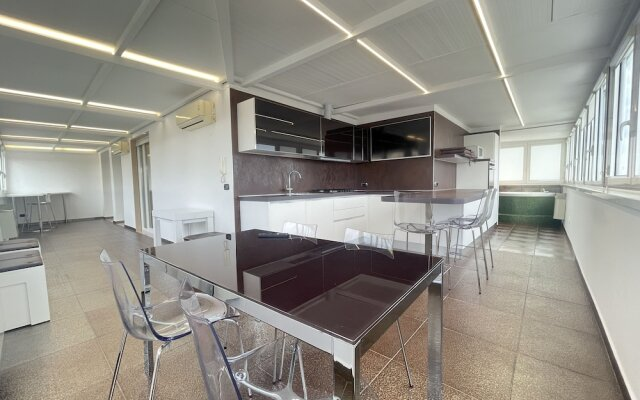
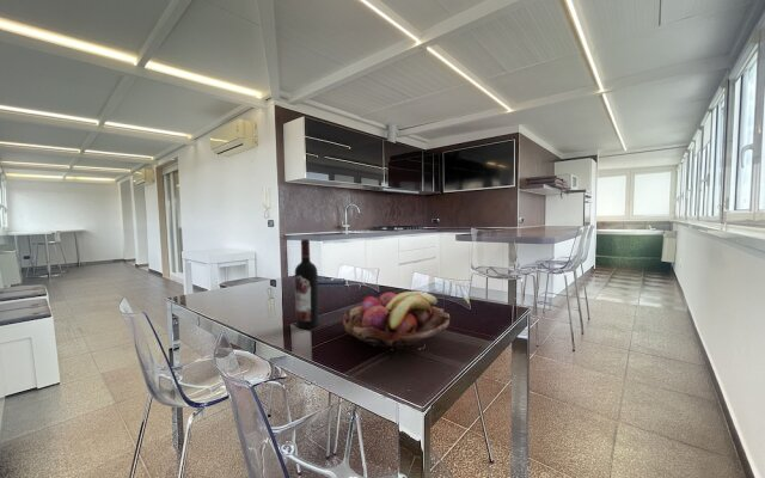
+ fruit basket (396, 315)
+ wine bottle (306, 282)
